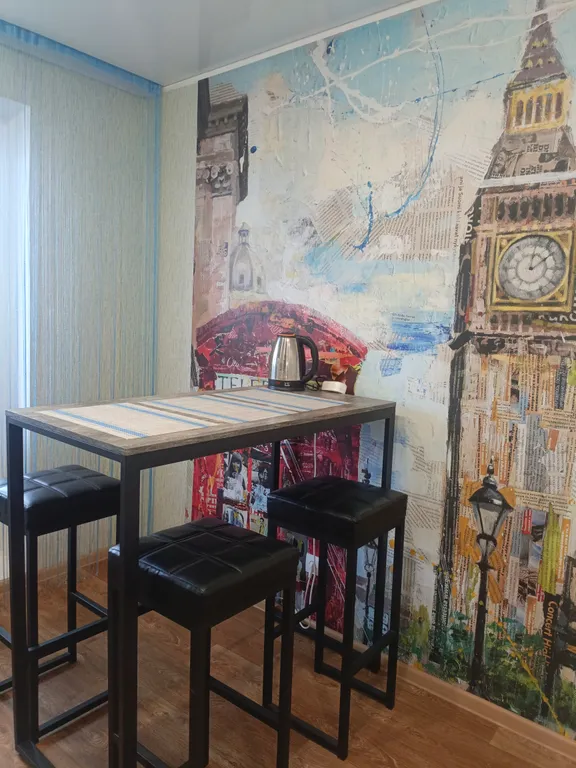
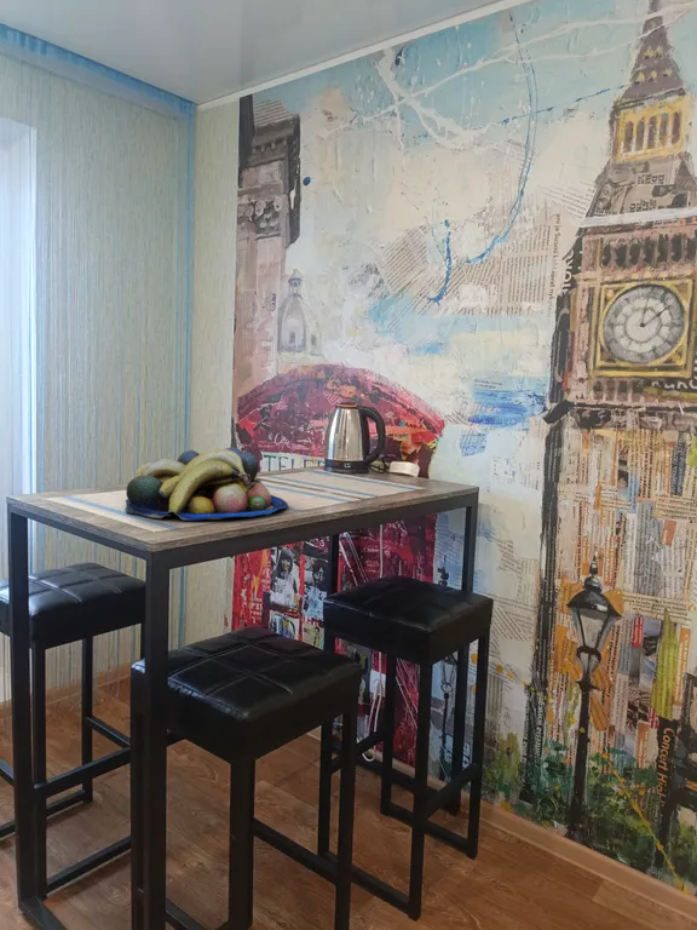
+ fruit bowl (208, 476)
